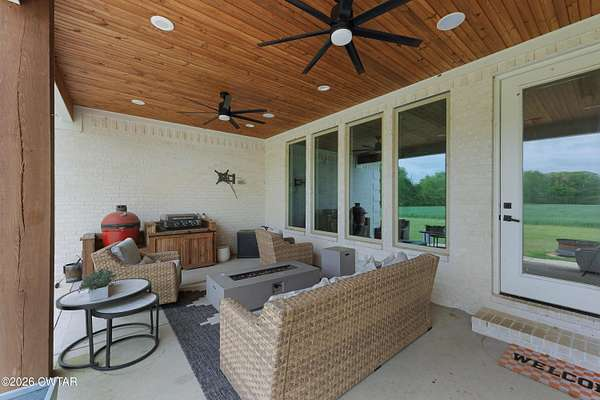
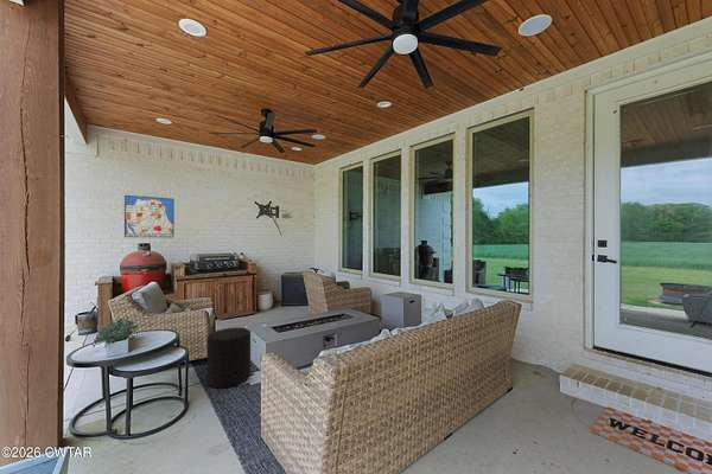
+ wall art (150, 217)
+ stool (229, 354)
